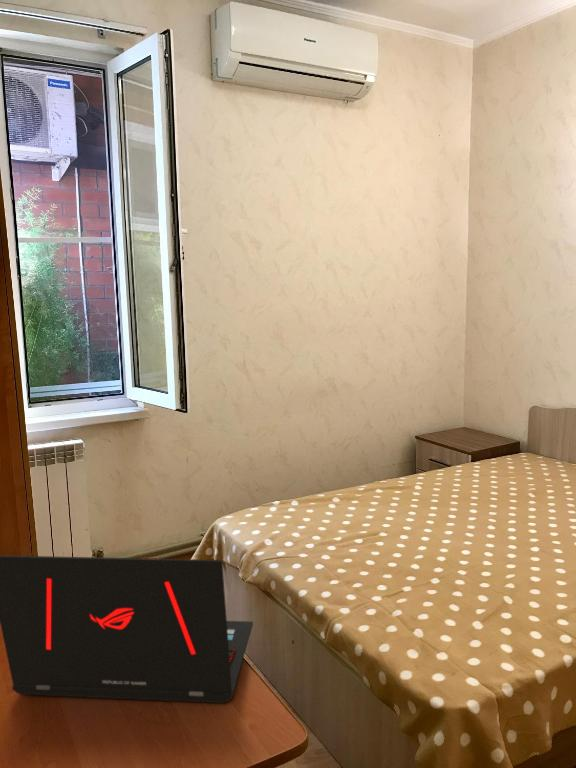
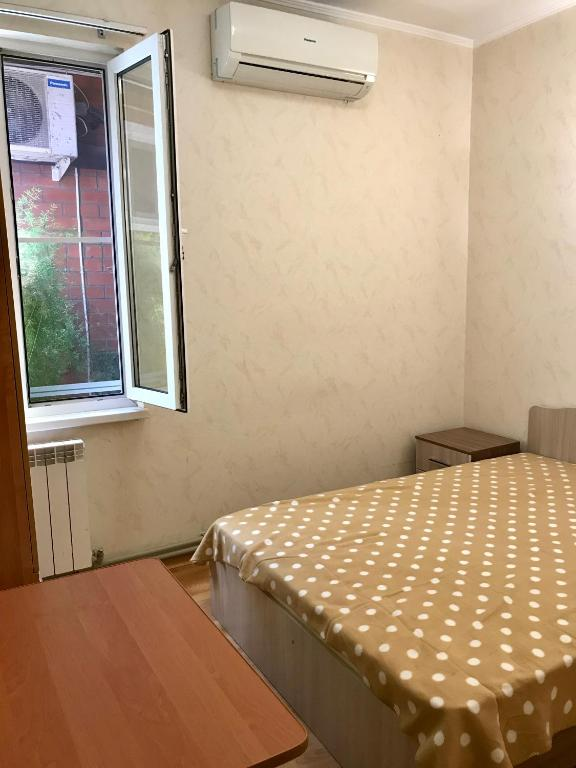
- laptop (135, 596)
